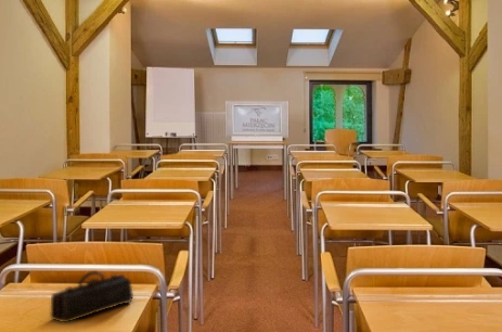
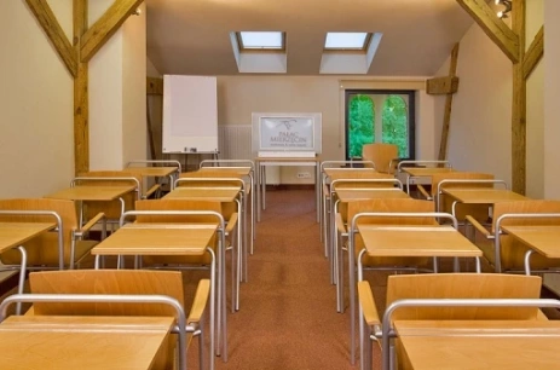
- pencil case (93, 290)
